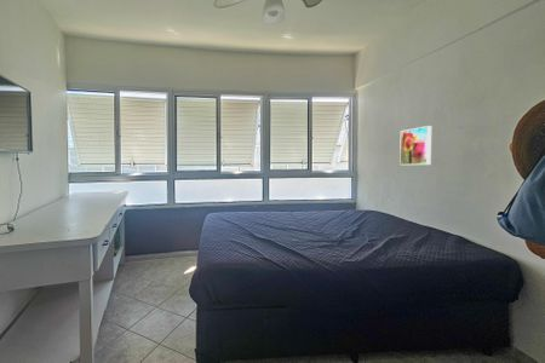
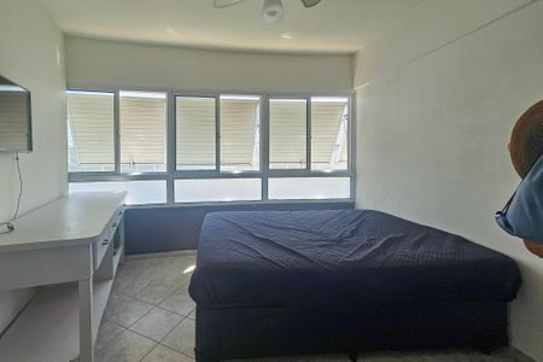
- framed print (414, 146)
